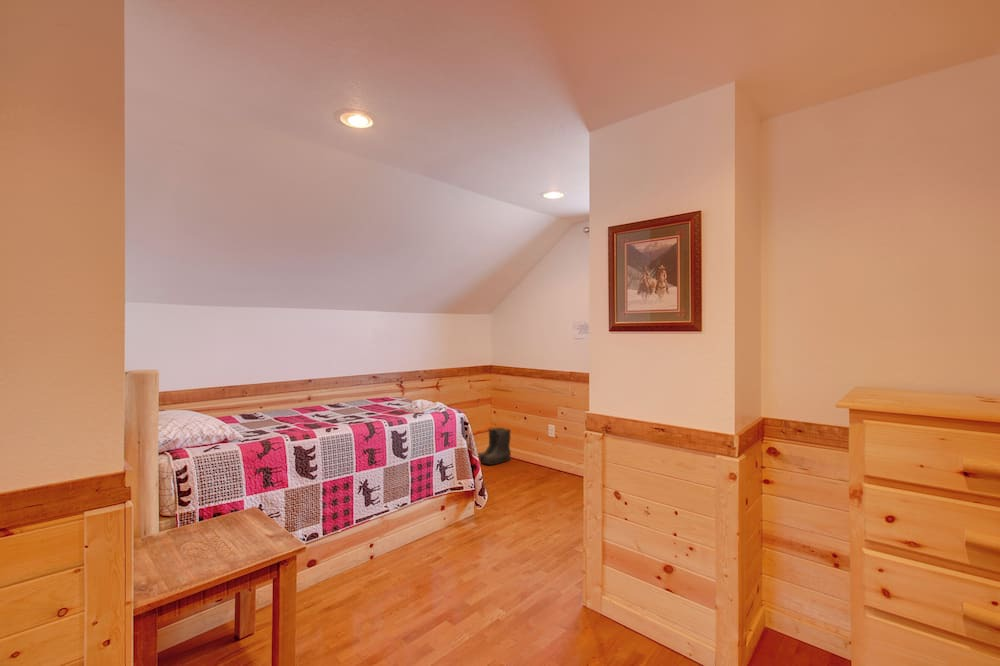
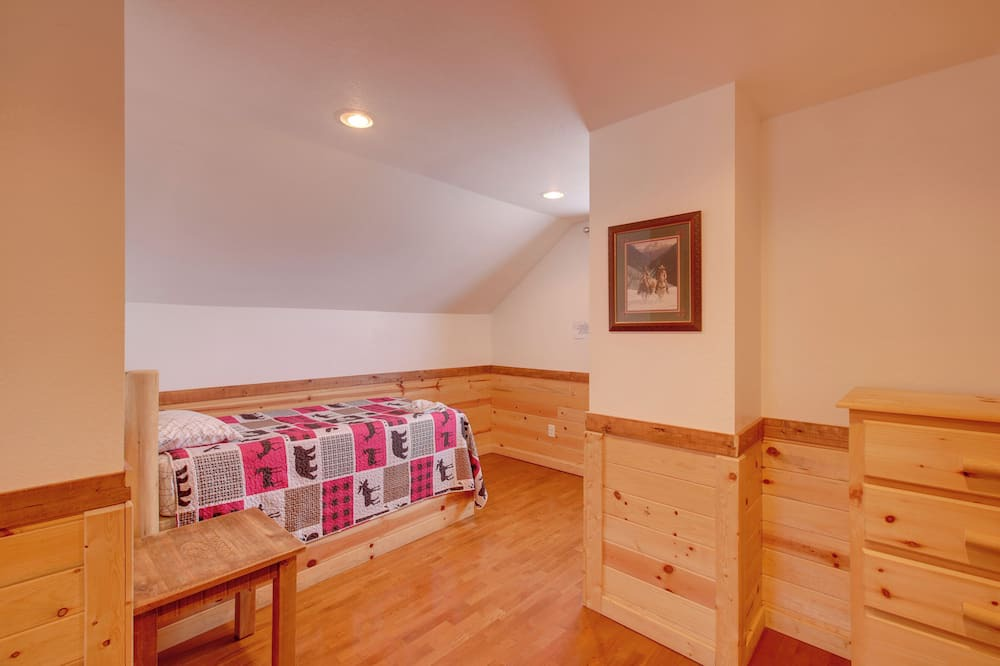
- boots (493, 445)
